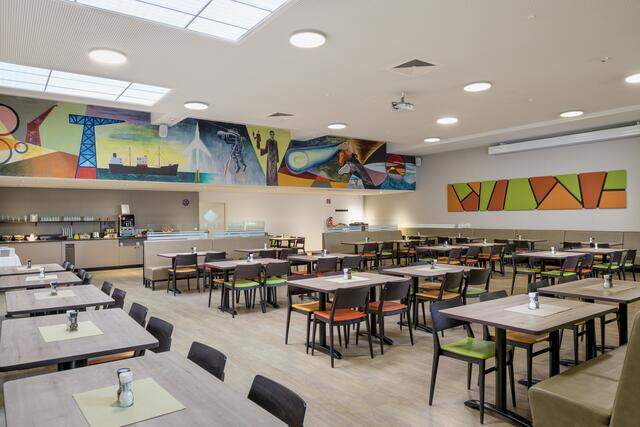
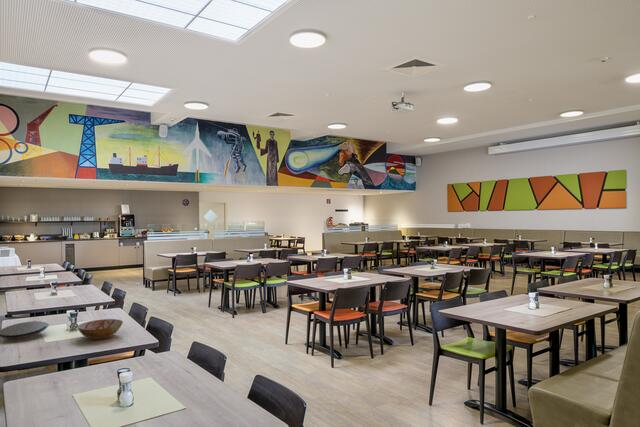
+ plate (23, 331)
+ bowl (100, 330)
